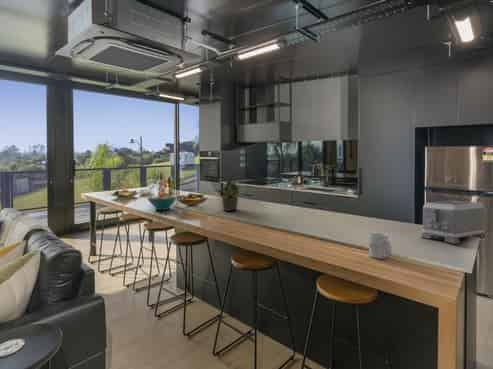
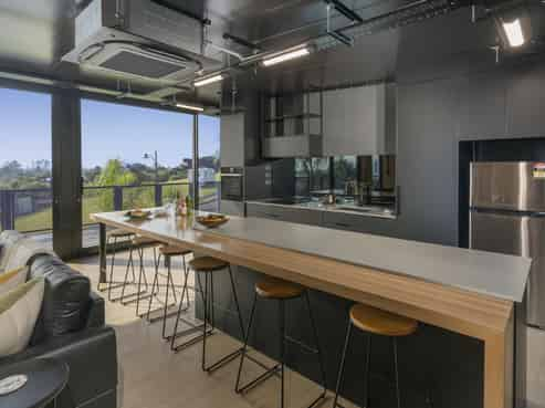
- fruit bowl (162, 200)
- potted plant (226, 194)
- toaster (451, 220)
- mug (381, 246)
